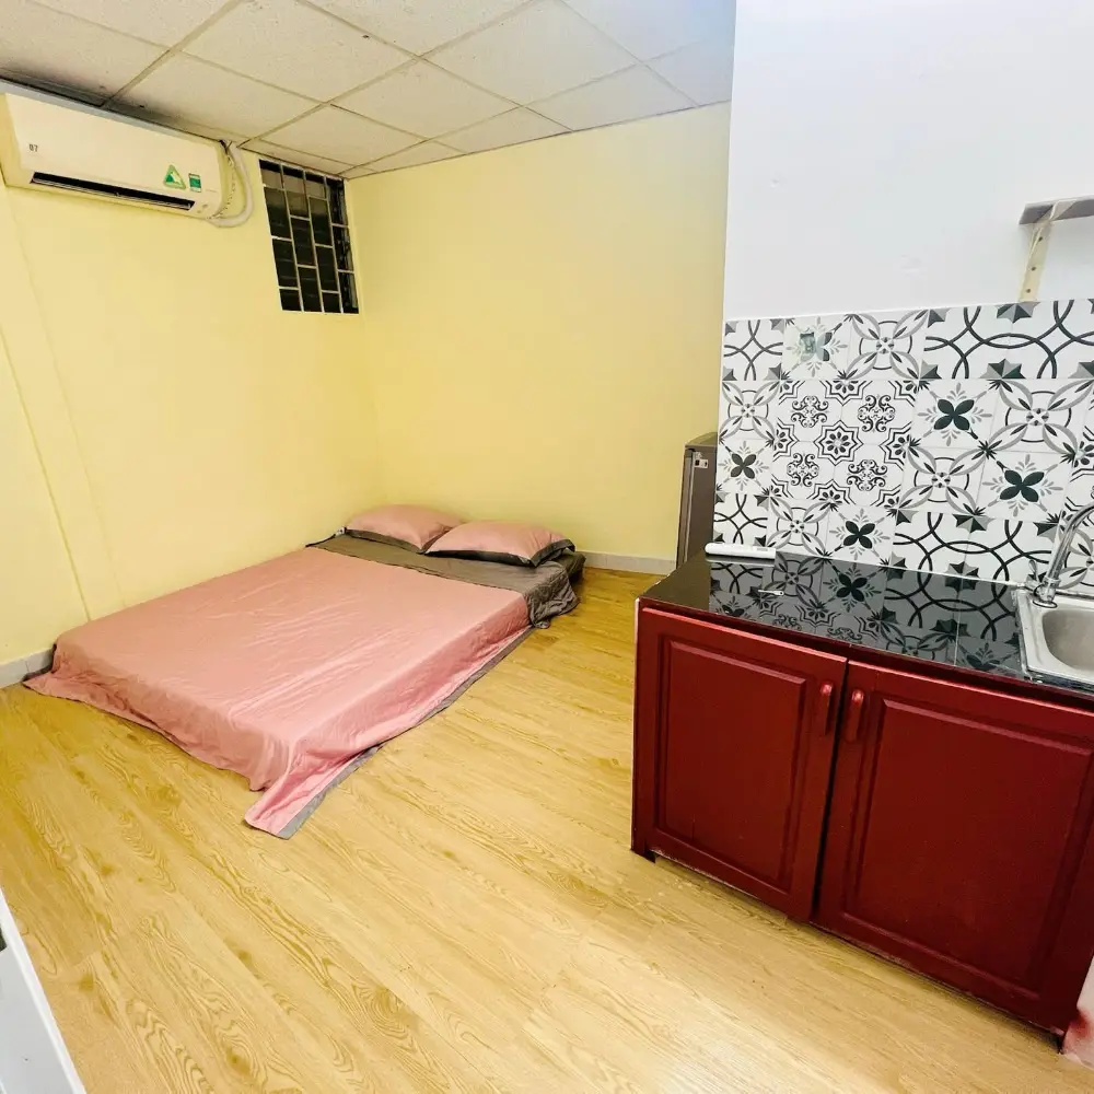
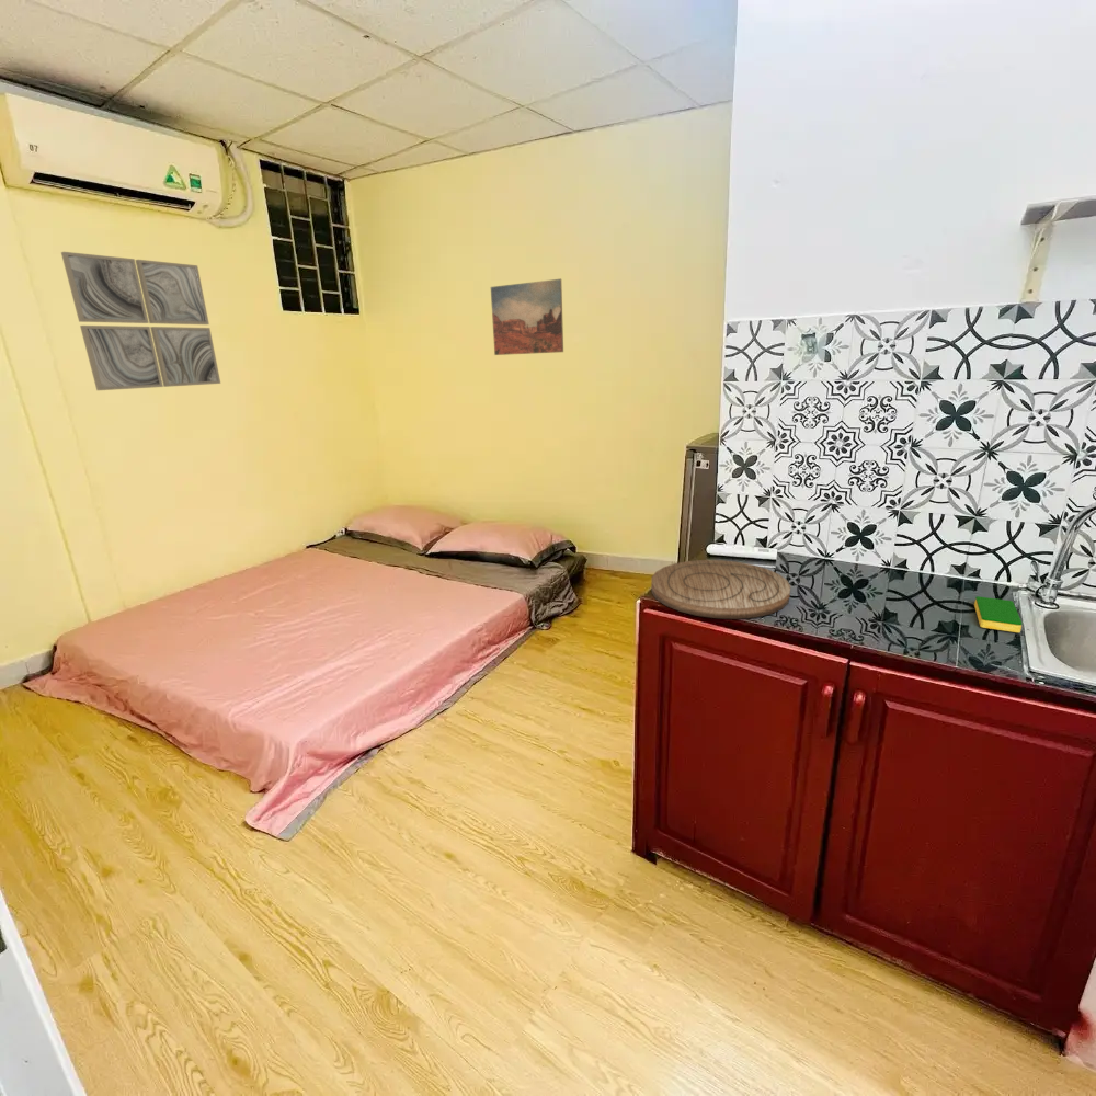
+ cutting board (718, 586)
+ wall art (149, 327)
+ wall art (526, 319)
+ dish sponge (996, 613)
